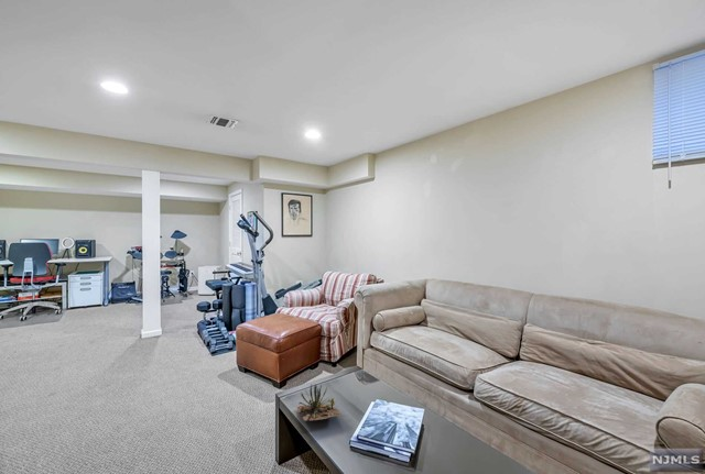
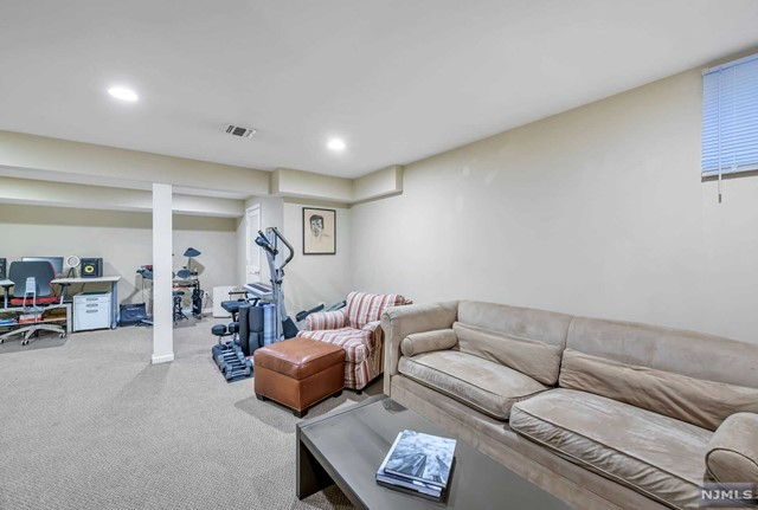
- succulent plant (318, 400)
